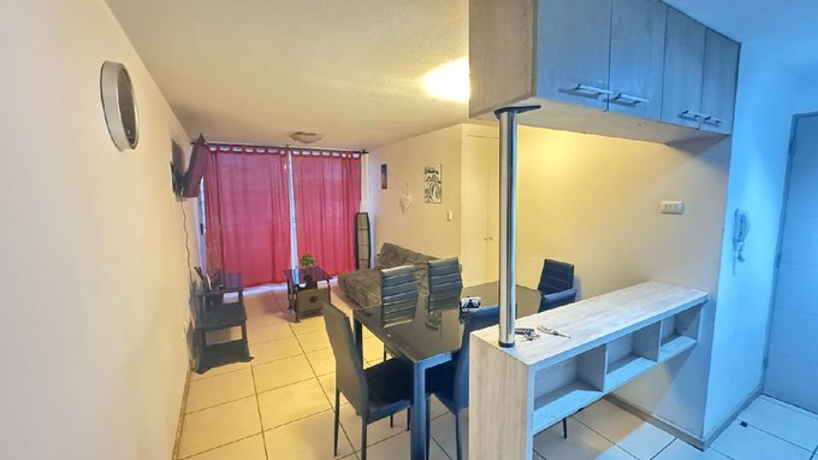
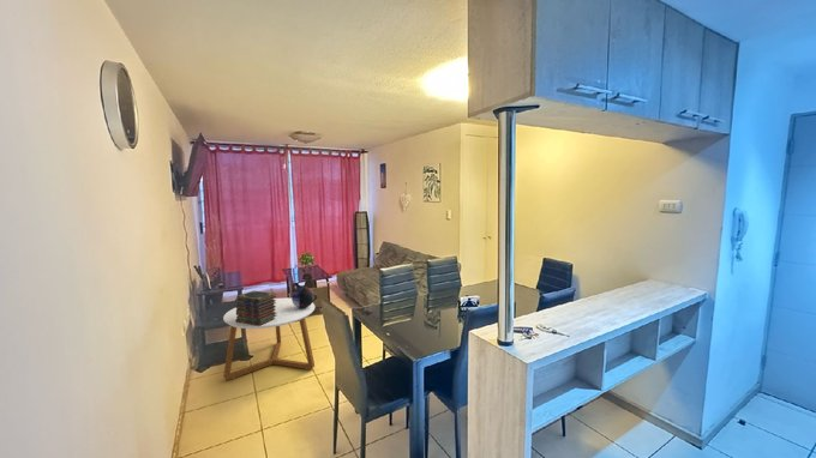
+ book stack (256, 307)
+ coffee table (276, 337)
+ decorative sphere (302, 296)
